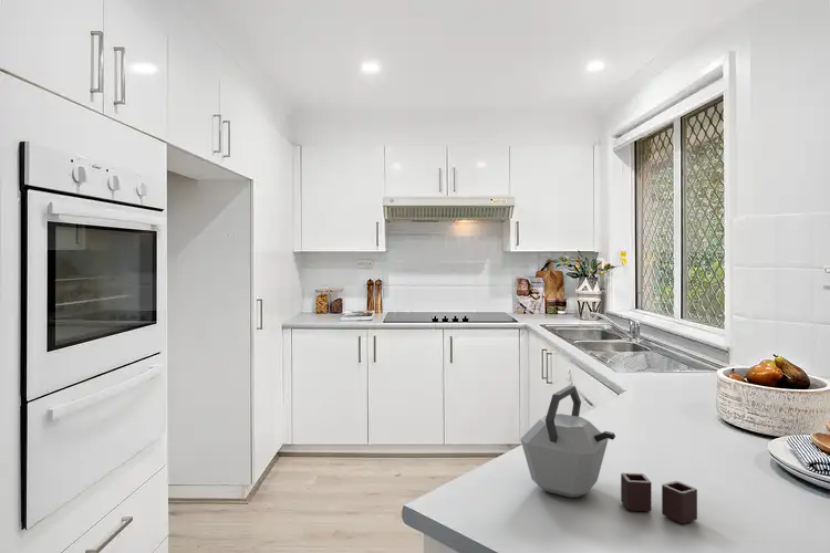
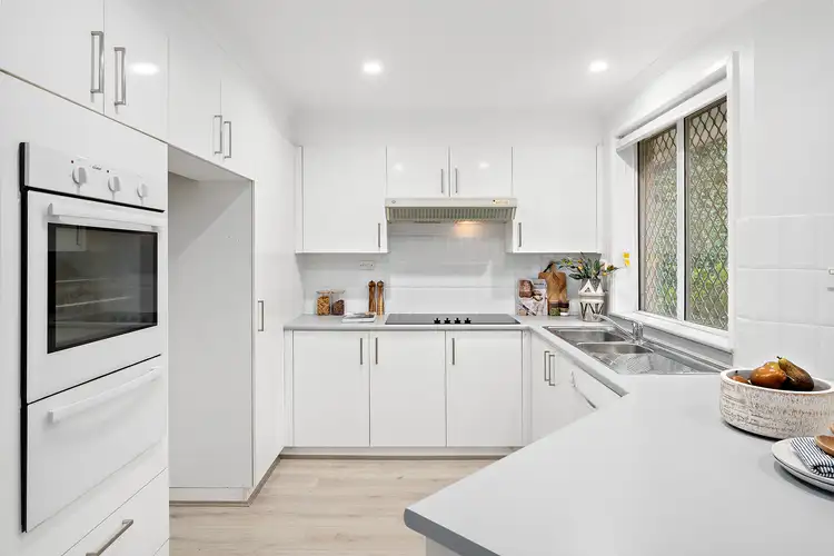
- kettle (605, 447)
